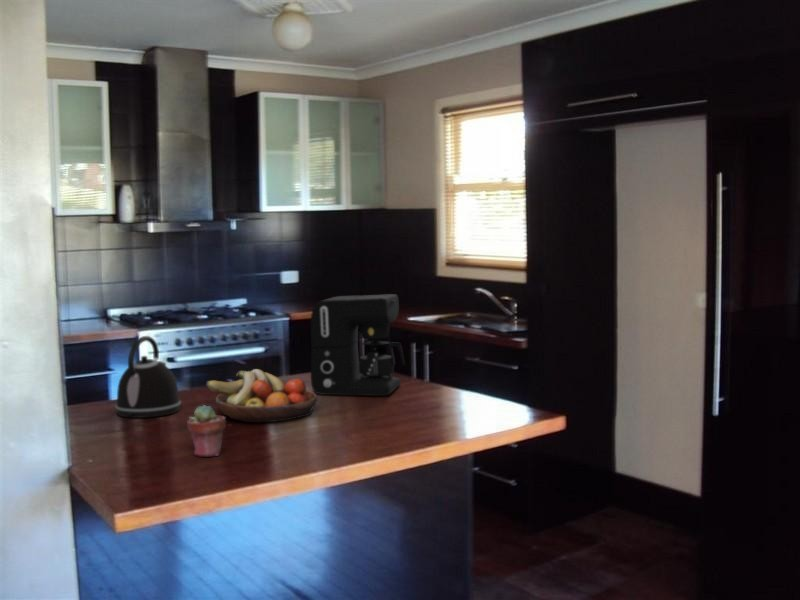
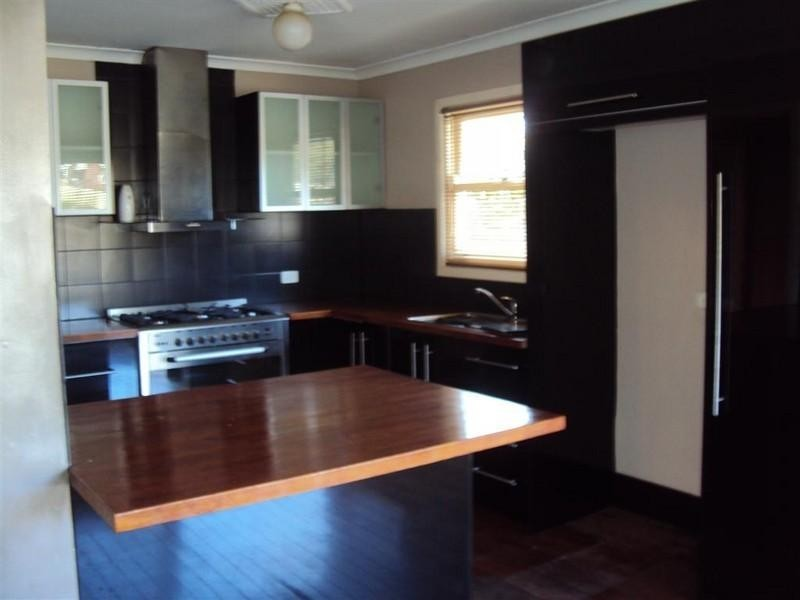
- potted succulent (206, 429)
- coffee maker (362, 343)
- fruit bowl (265, 392)
- kettle (146, 373)
